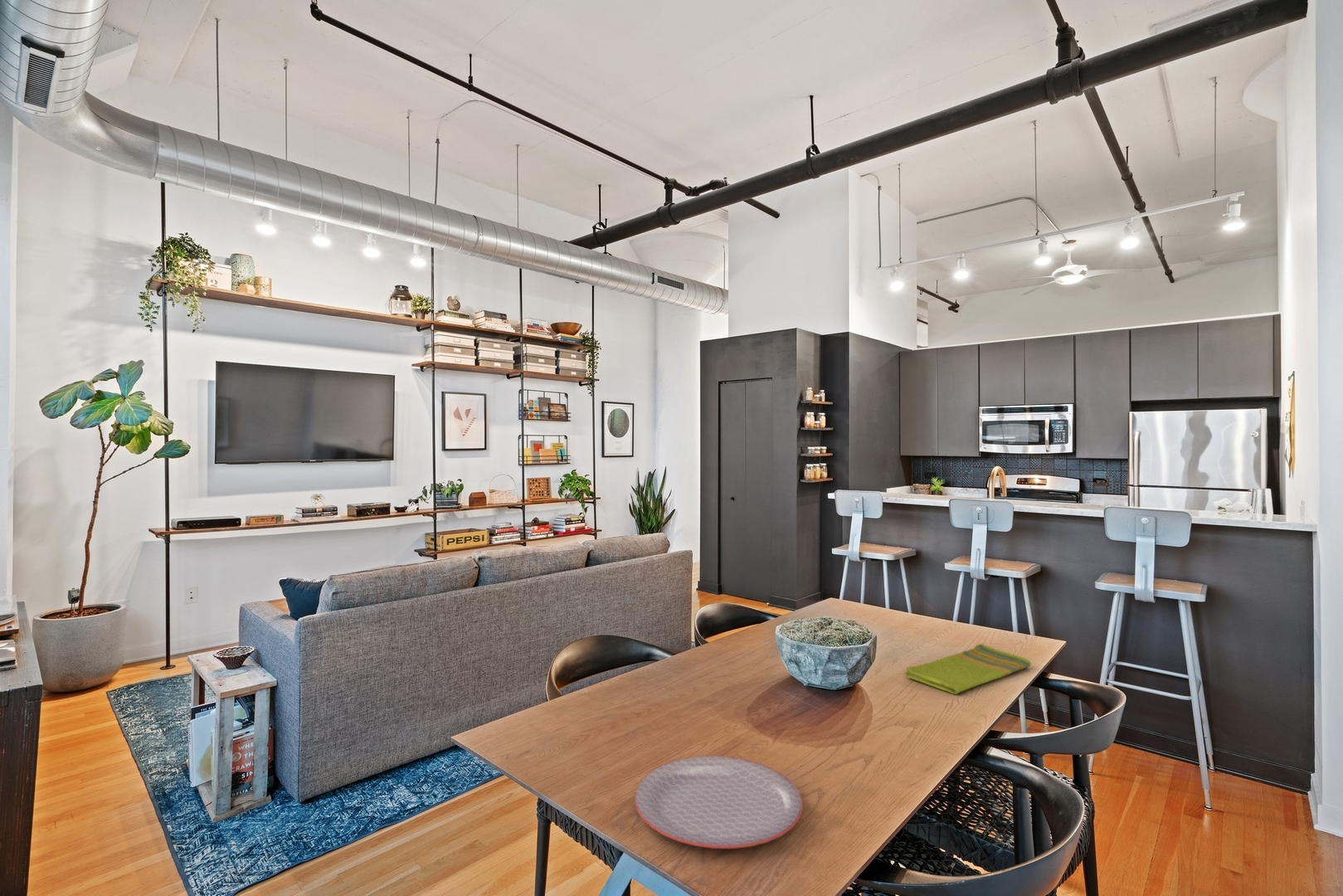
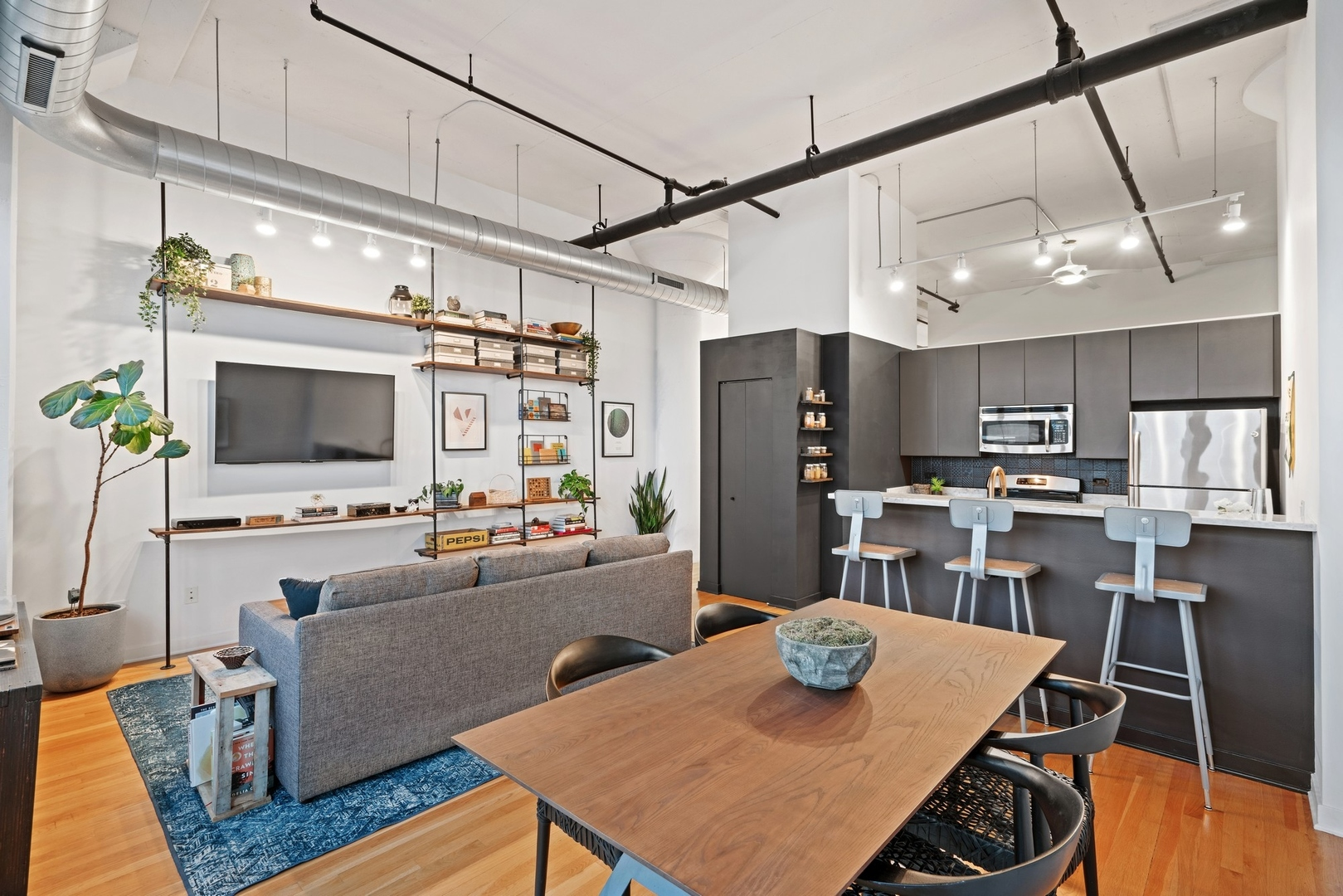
- plate (718, 801)
- dish towel (969, 666)
